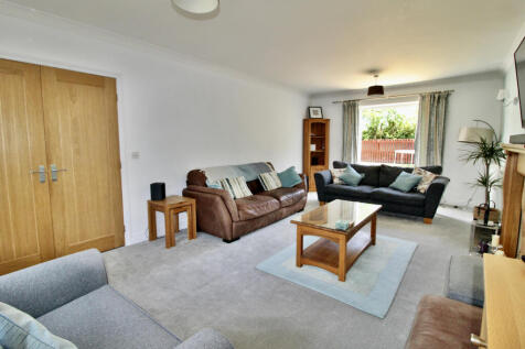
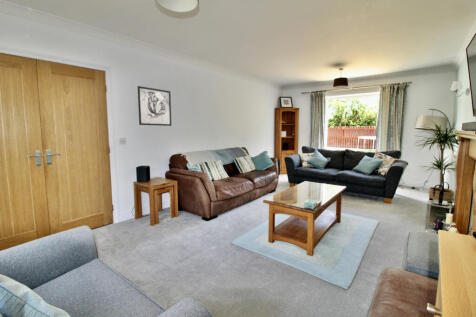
+ wall art (155, 107)
